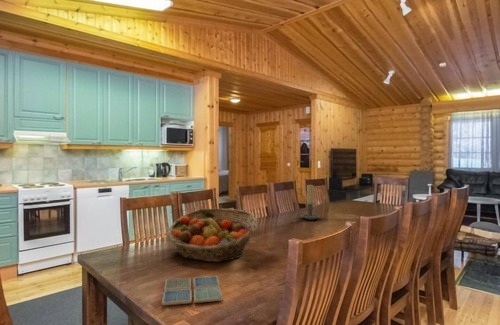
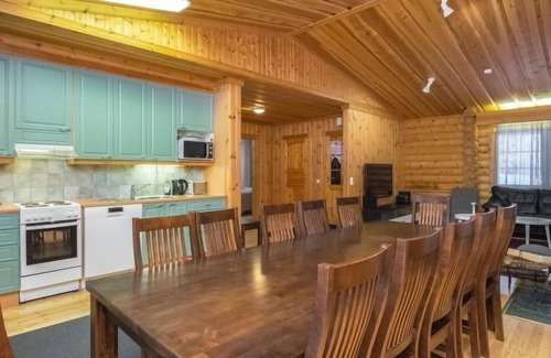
- fruit basket (212, 232)
- drink coaster (194, 289)
- candle holder (308, 201)
